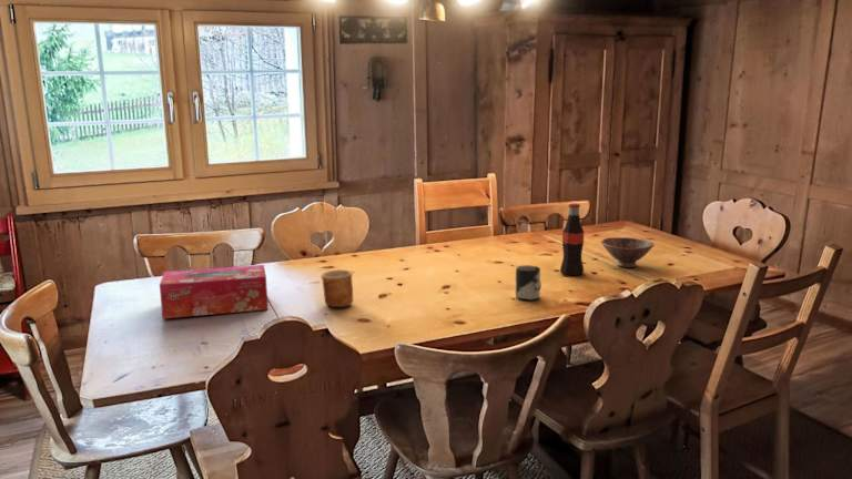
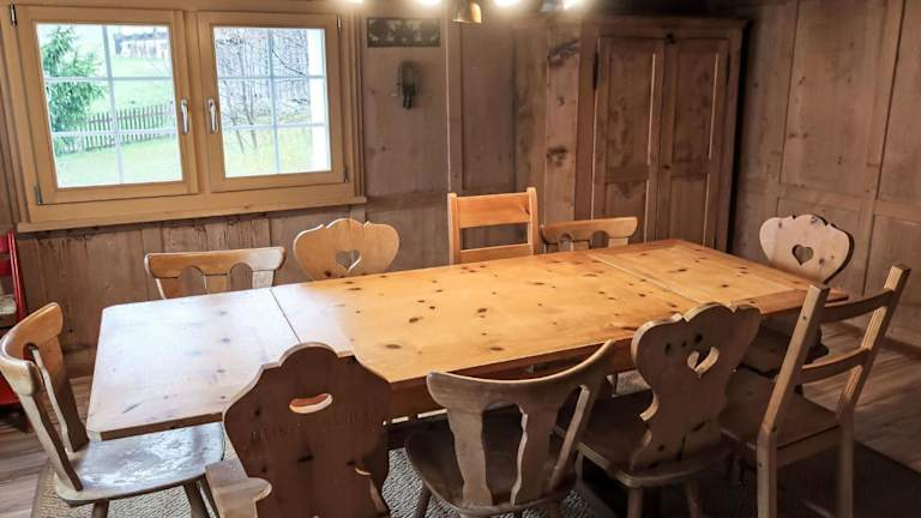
- cup (529, 283)
- cup (336, 288)
- bowl (627, 254)
- tissue box (215, 289)
- bottle (572, 238)
